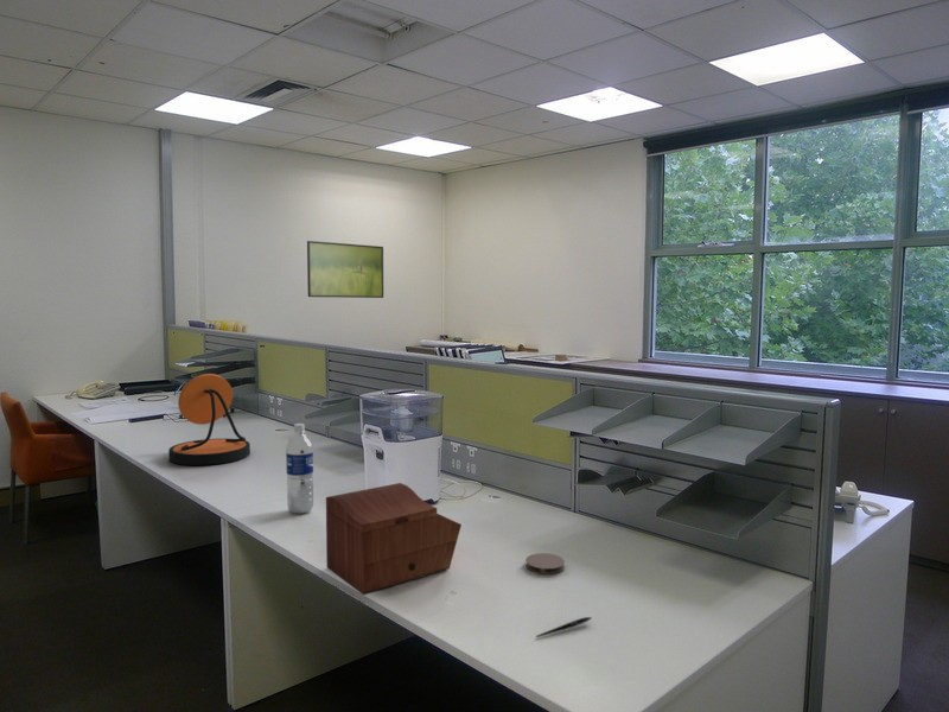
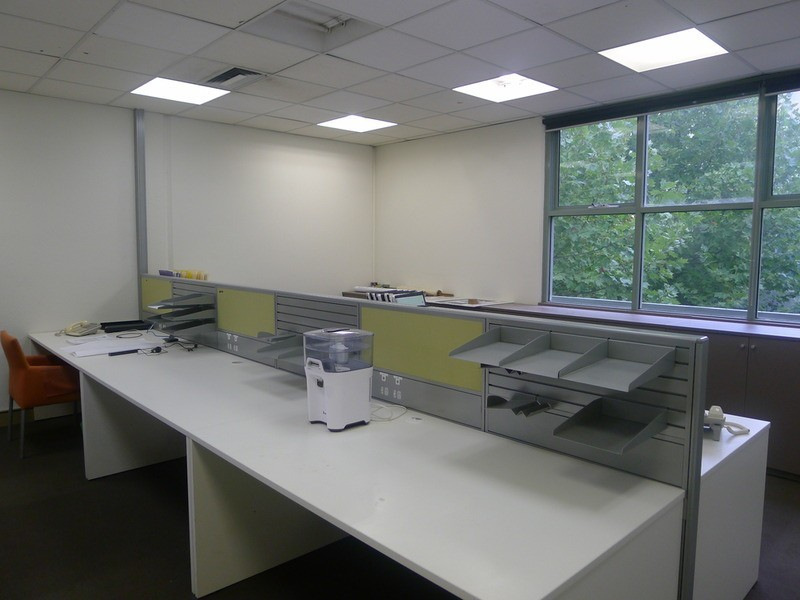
- coaster (544, 562)
- water bottle (299, 468)
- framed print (346, 271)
- desk lamp (209, 414)
- sewing box (395, 530)
- pen (563, 625)
